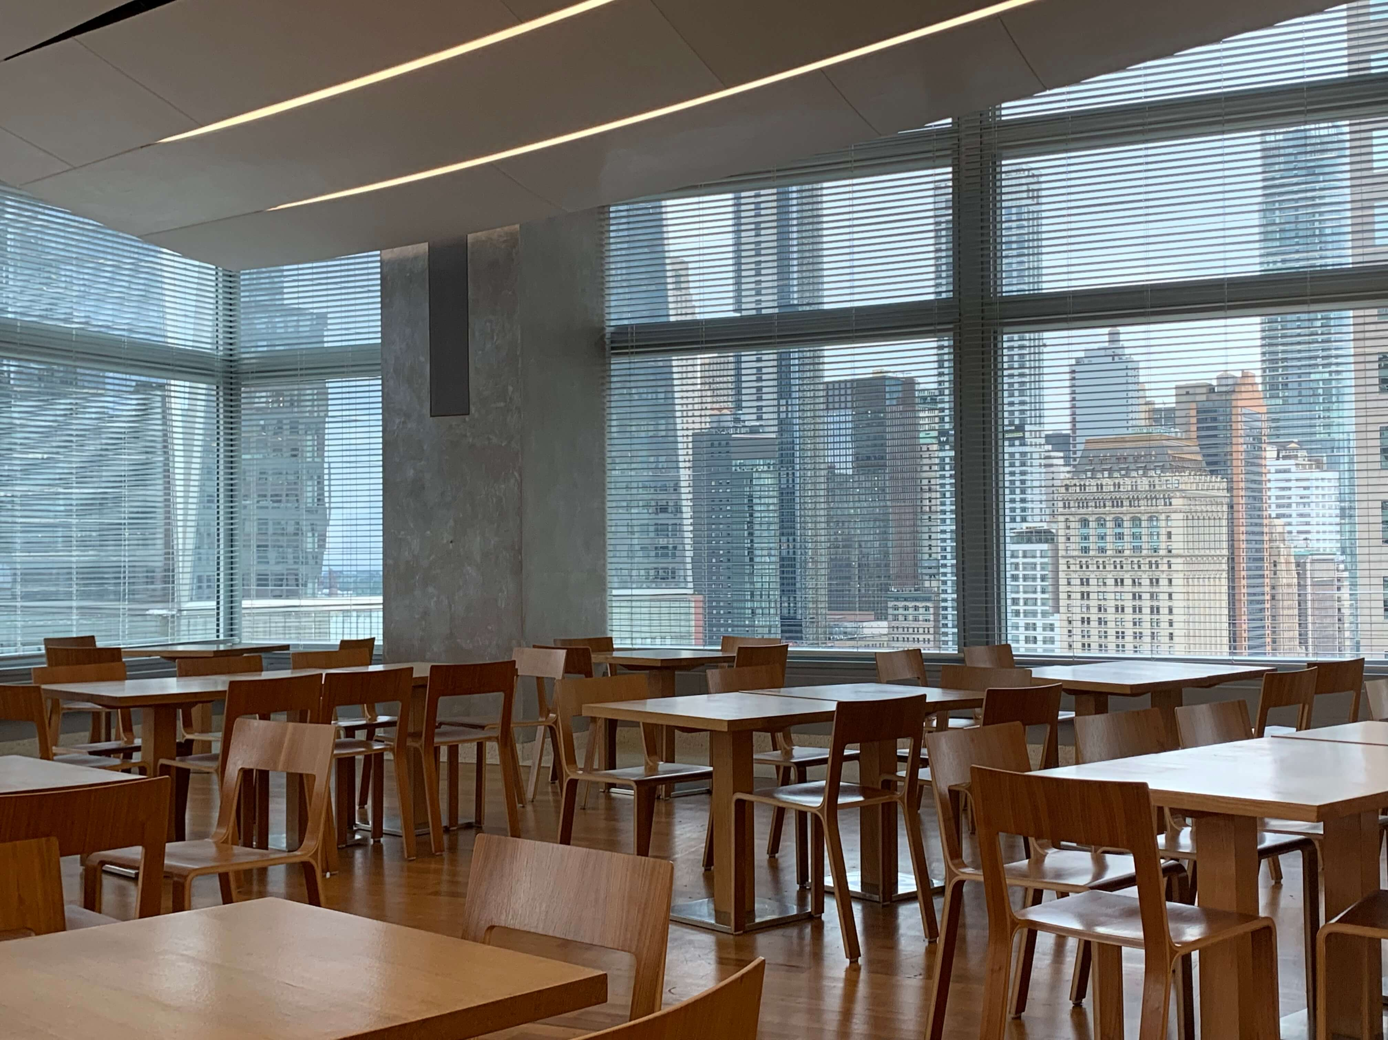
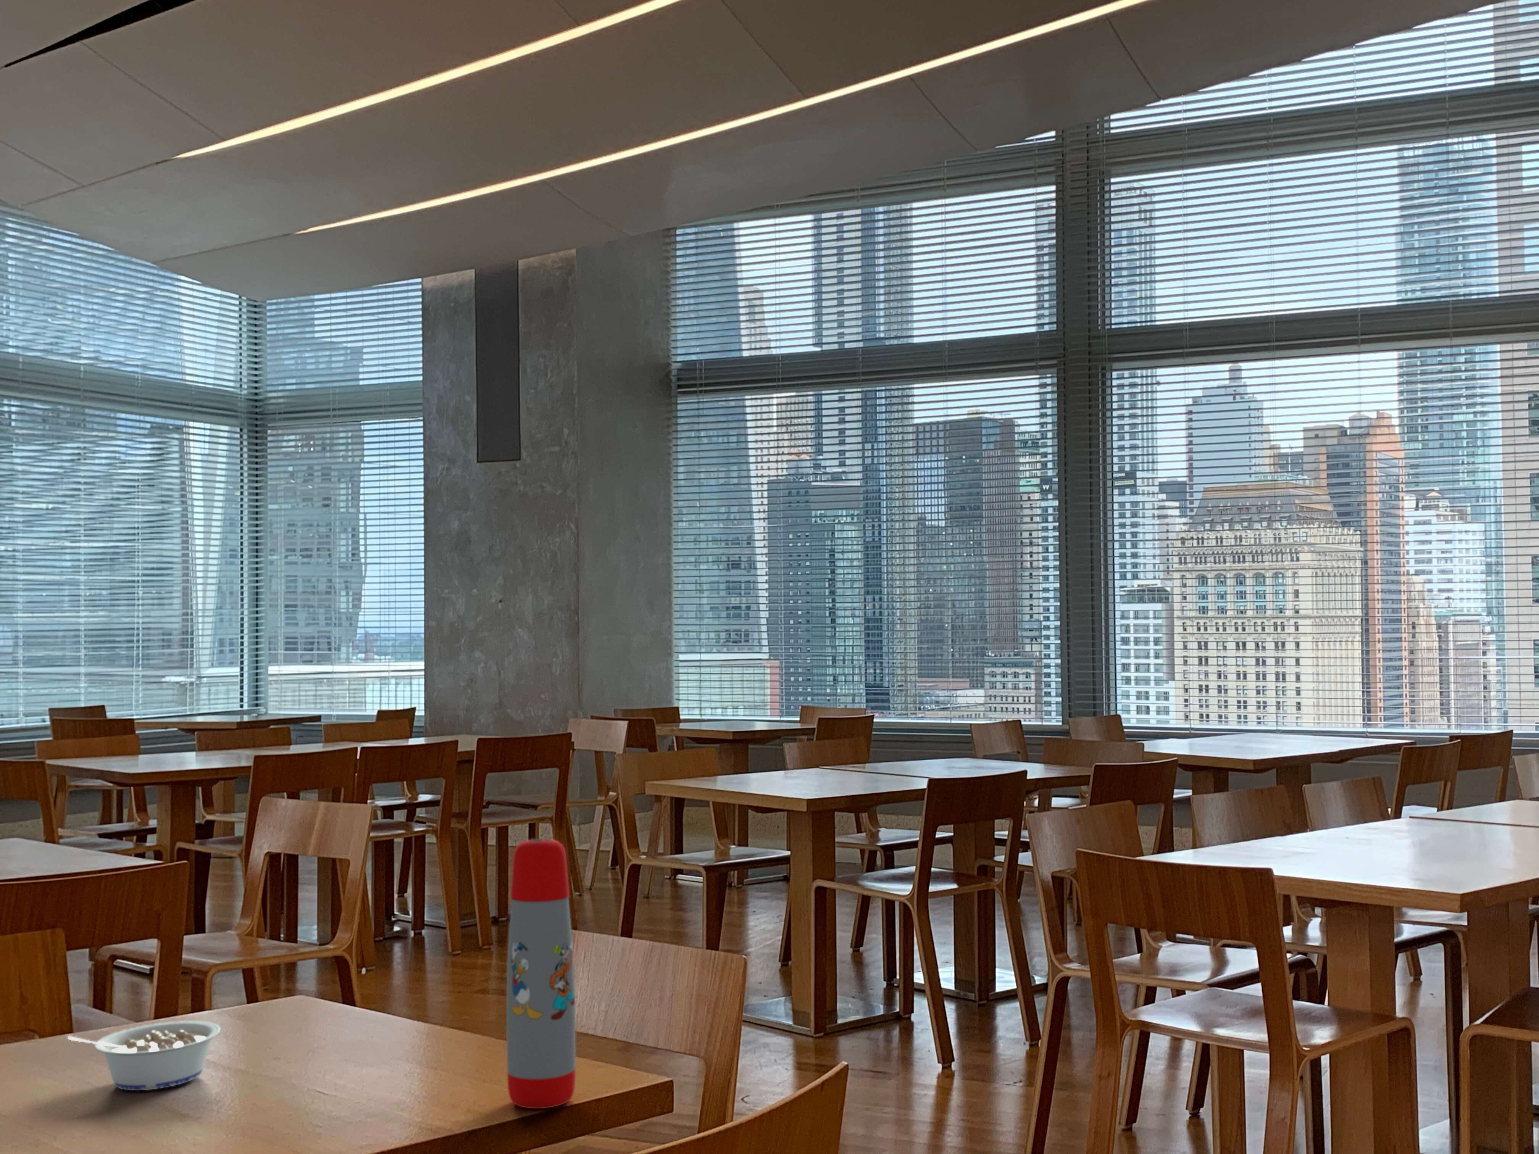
+ water bottle (540, 969)
+ legume (154, 1055)
